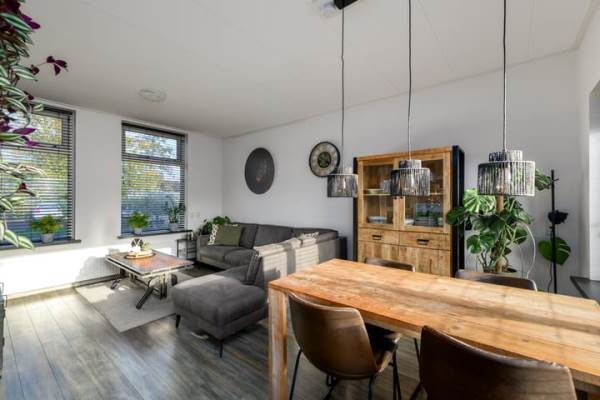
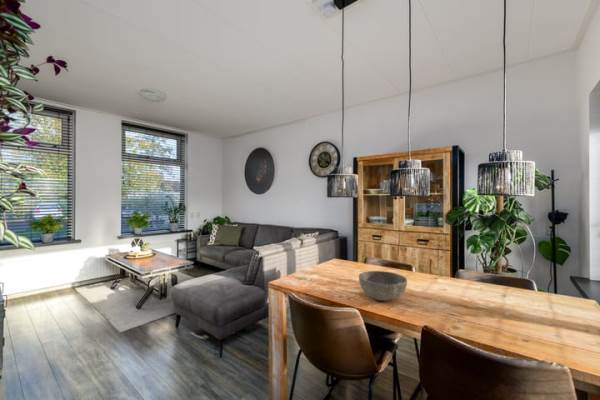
+ bowl (382, 287)
